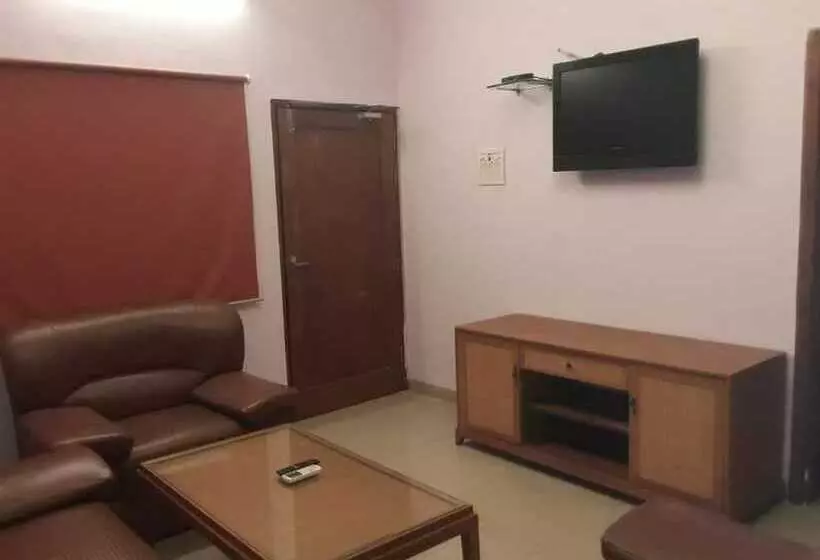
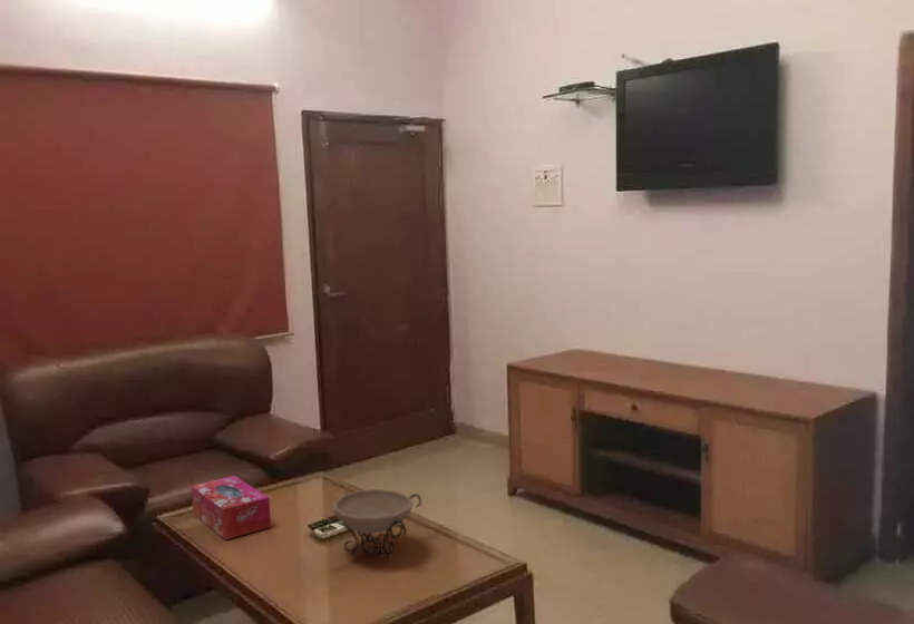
+ tissue box (230, 506)
+ decorative bowl (373, 527)
